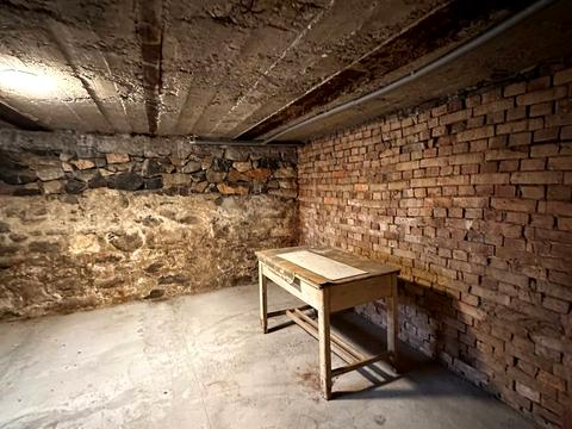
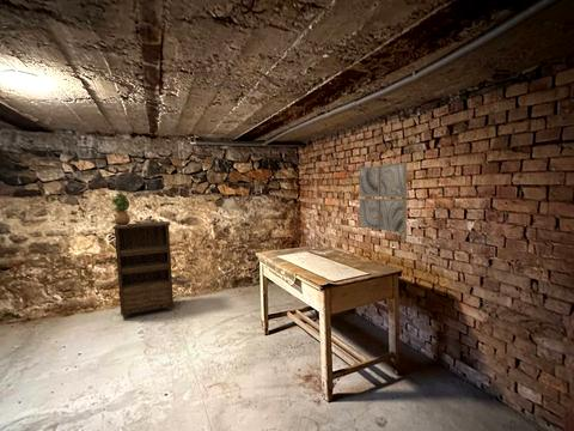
+ wall art (380, 196)
+ bookshelf (145, 267)
+ potted plant (121, 208)
